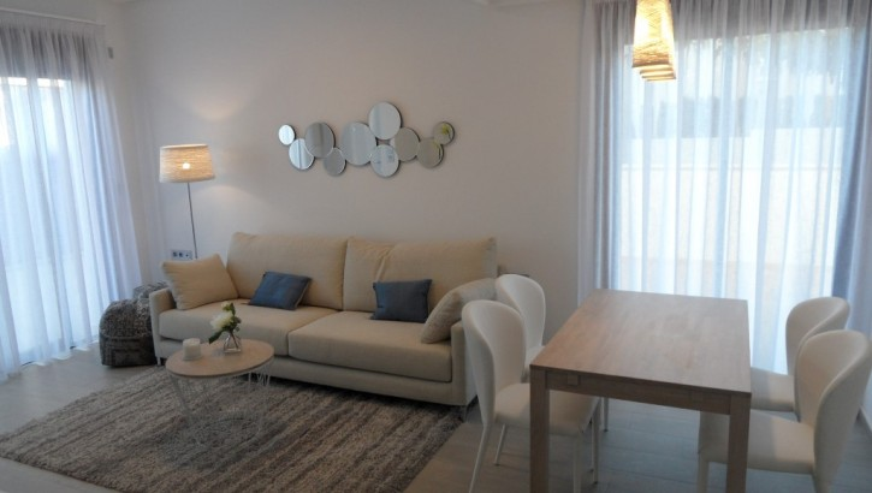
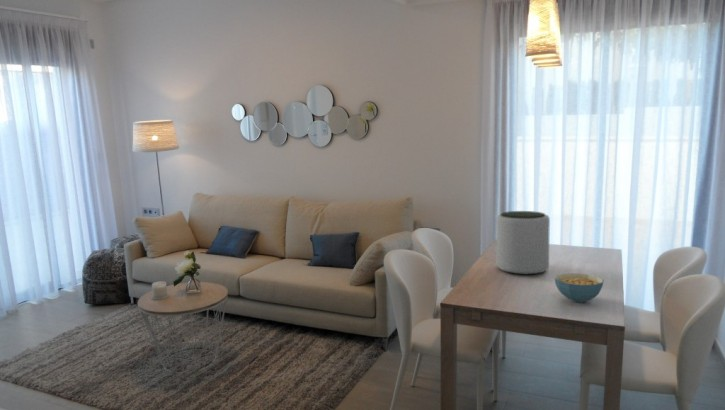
+ plant pot (522, 241)
+ cereal bowl (578, 289)
